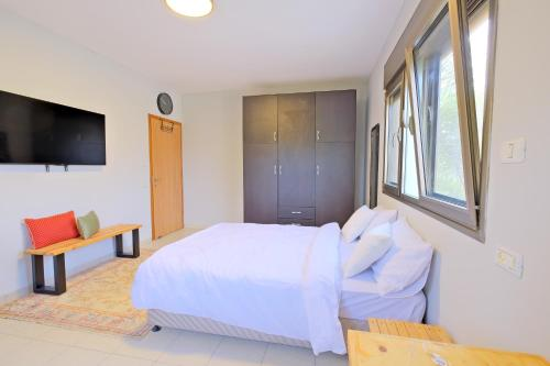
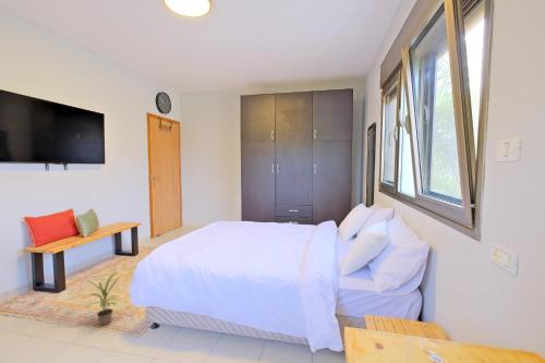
+ potted plant (105, 299)
